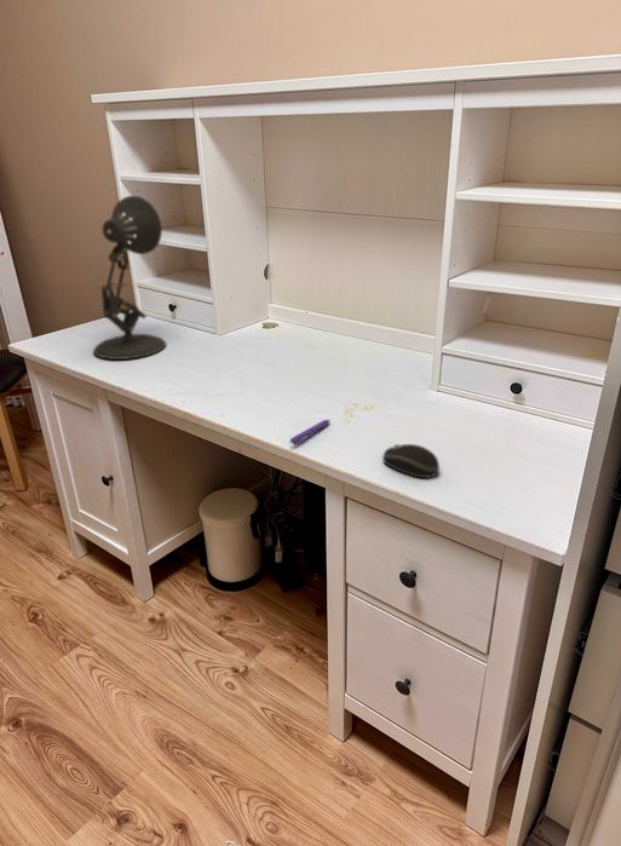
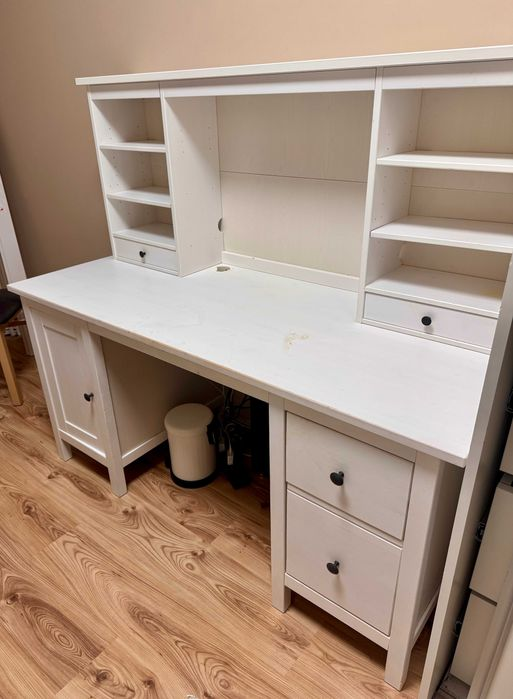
- desk lamp (121, 276)
- pen (311, 430)
- computer mouse (412, 455)
